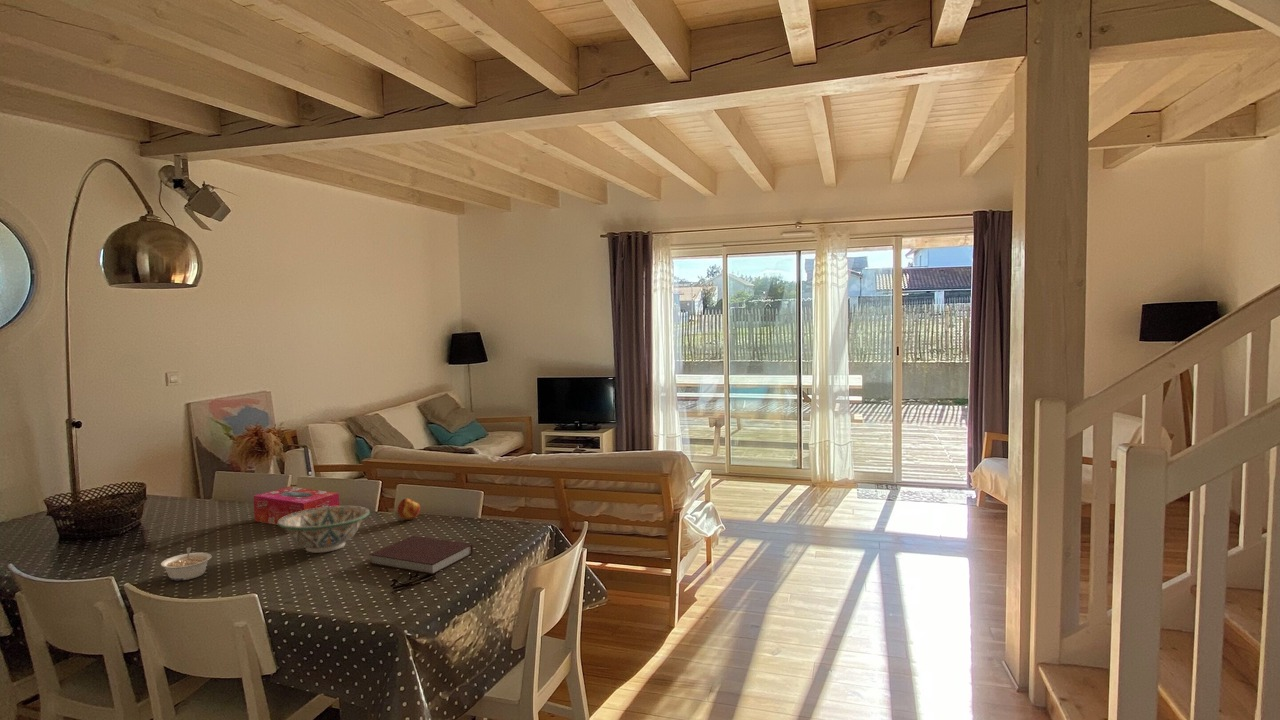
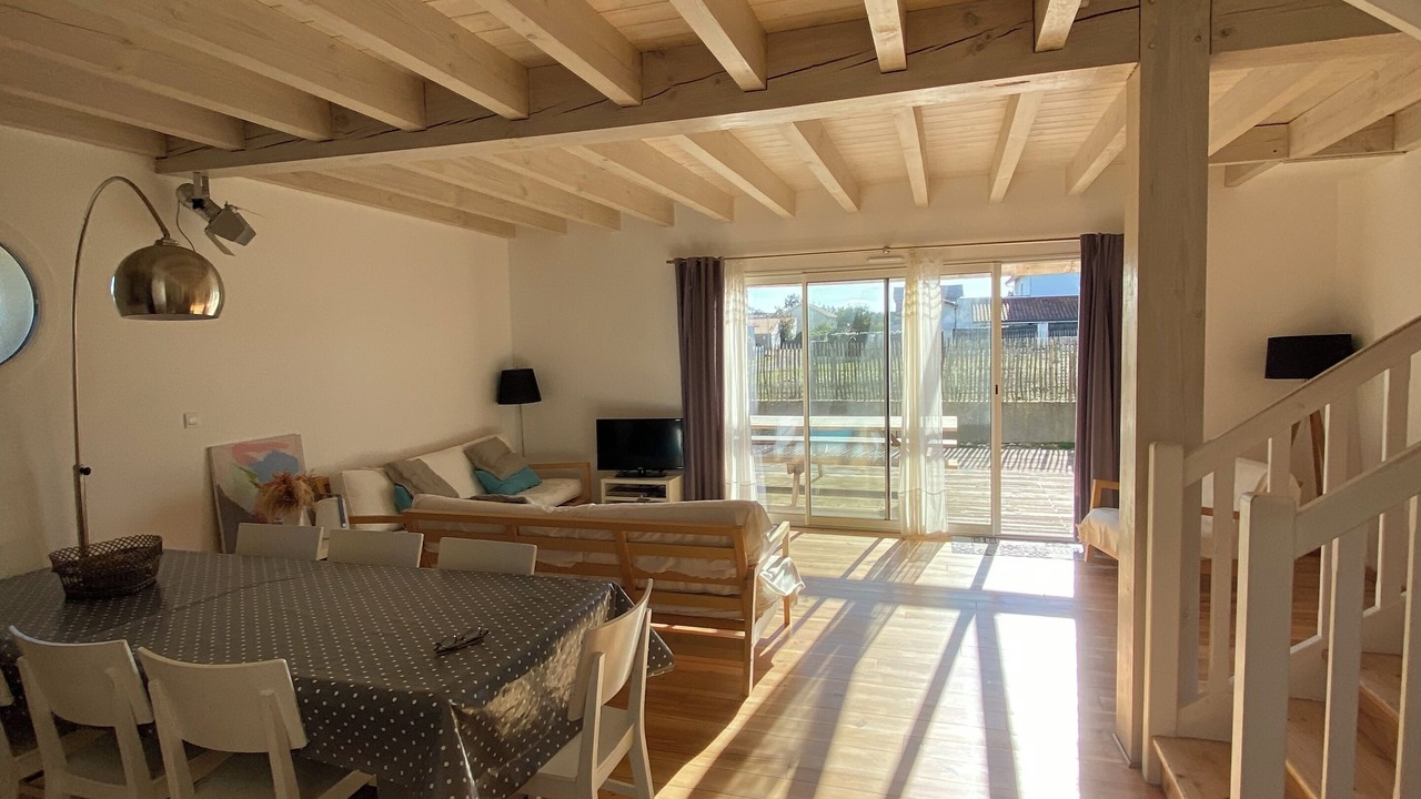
- legume (185, 565)
- tissue box (296, 507)
- notebook (422, 553)
- fruit (409, 509)
- decorative bowl (325, 531)
